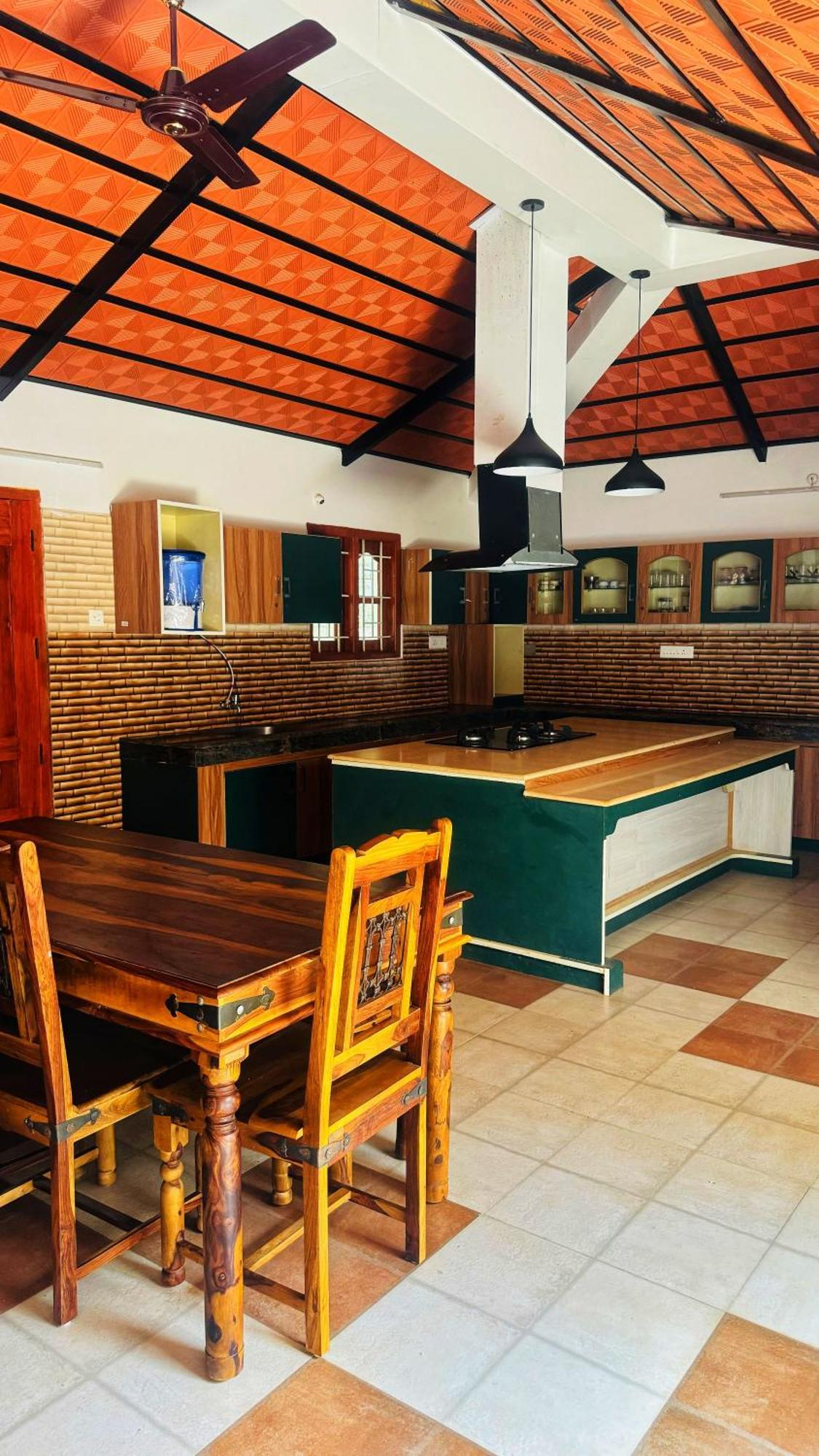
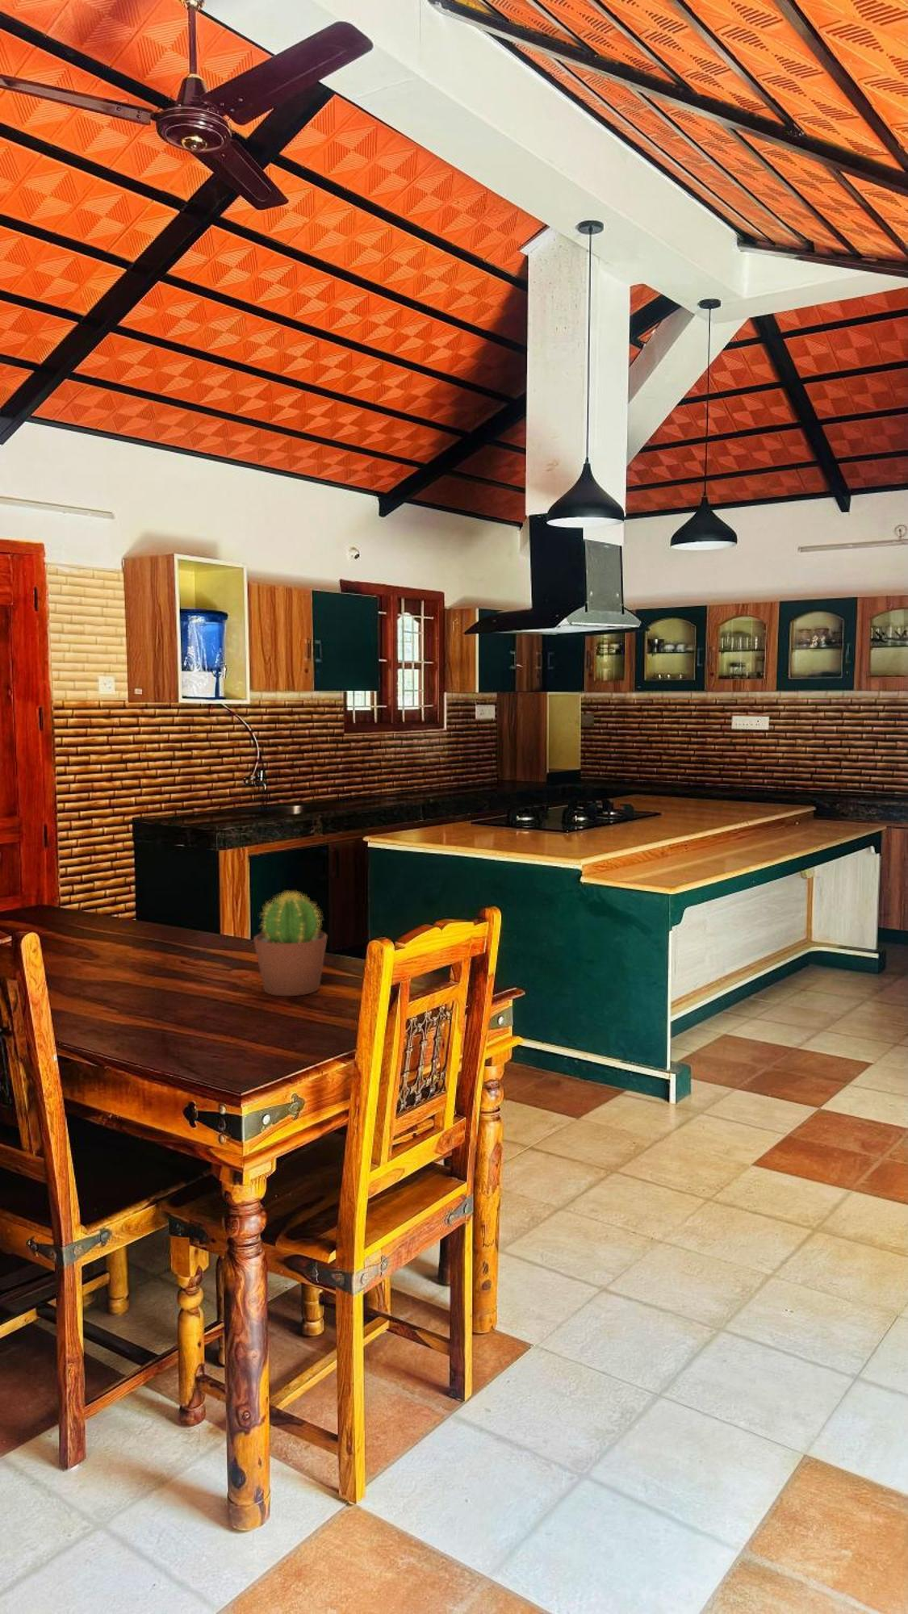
+ potted cactus (290, 939)
